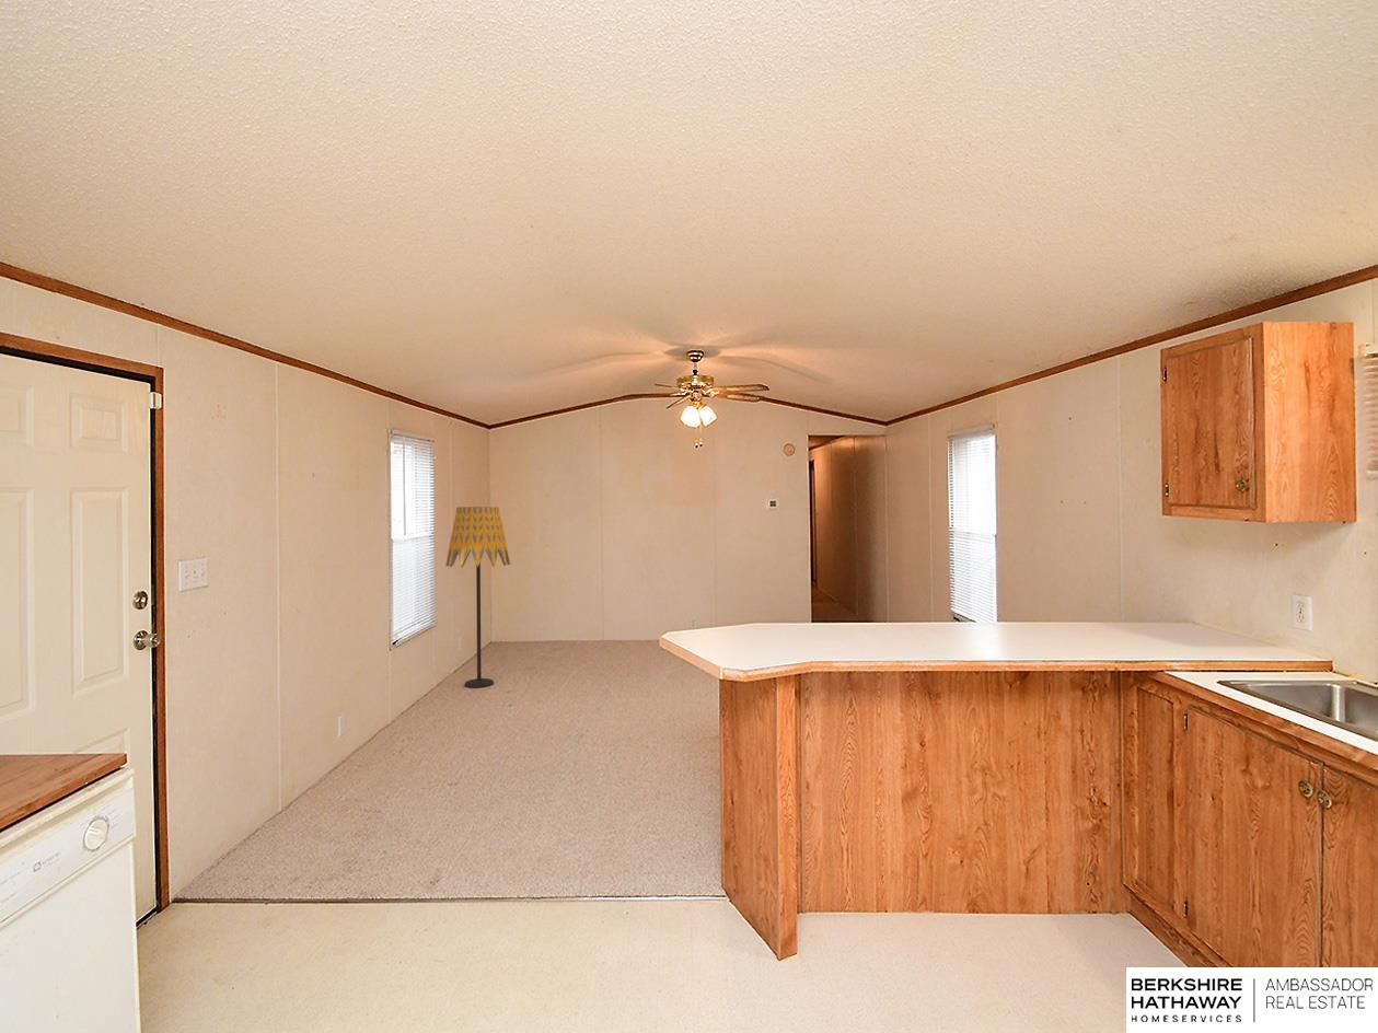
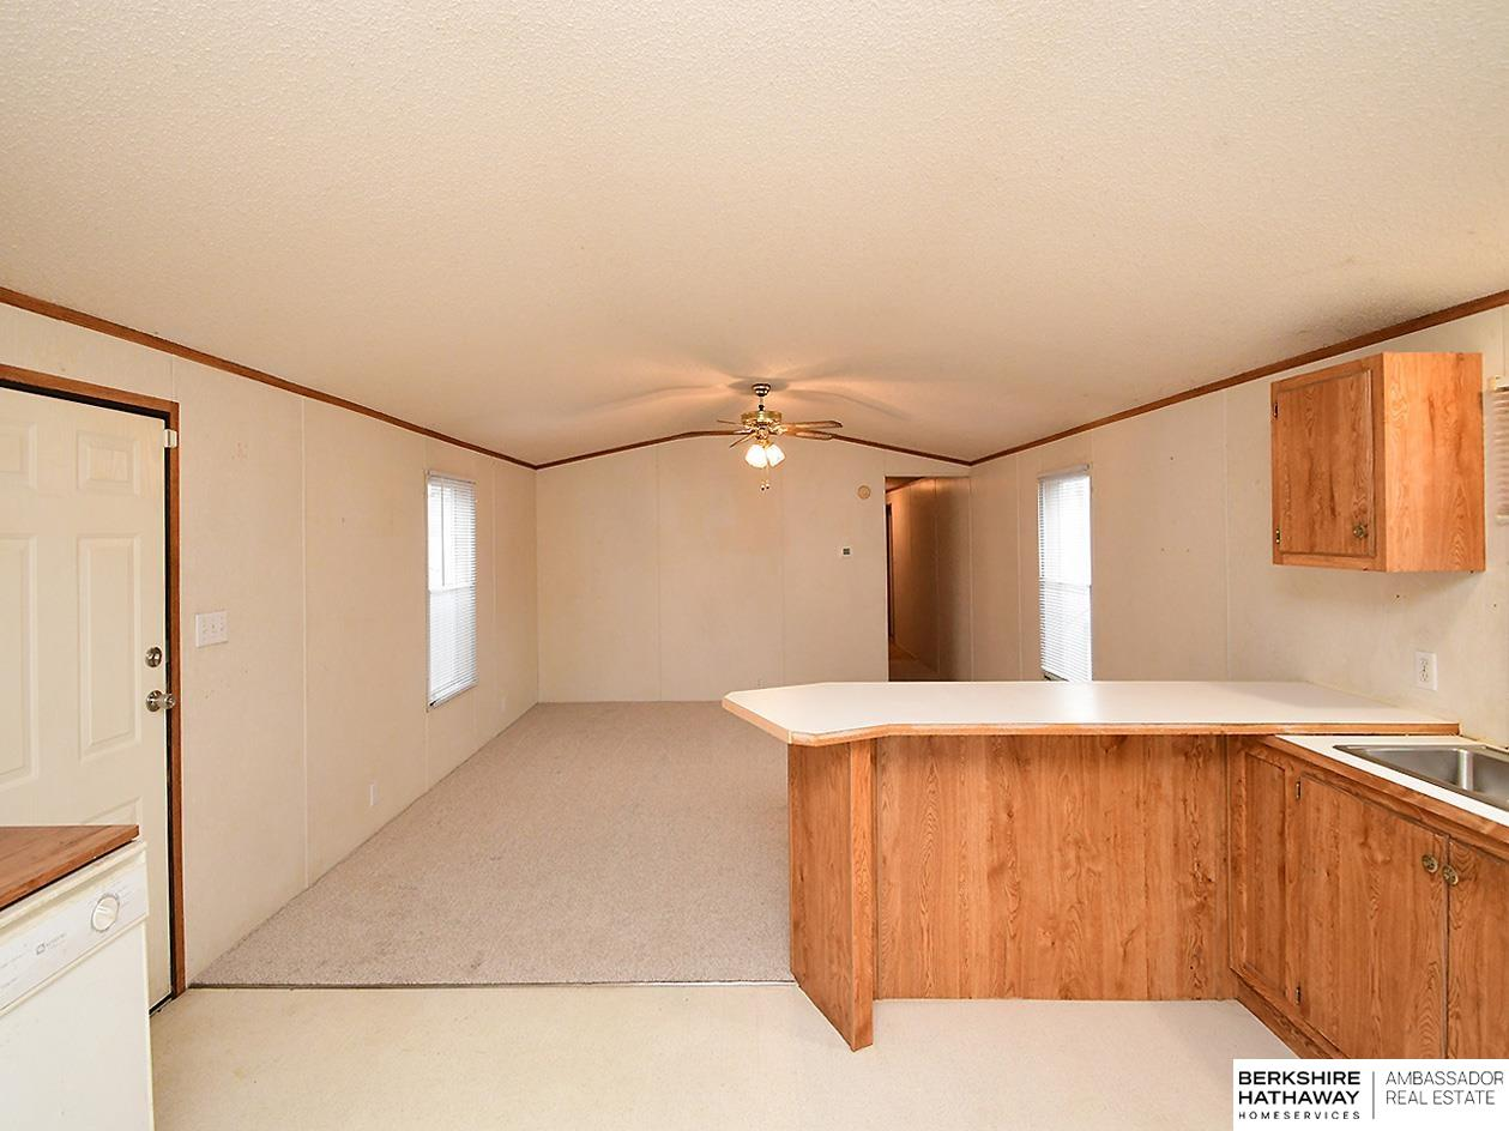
- floor lamp (478, 595)
